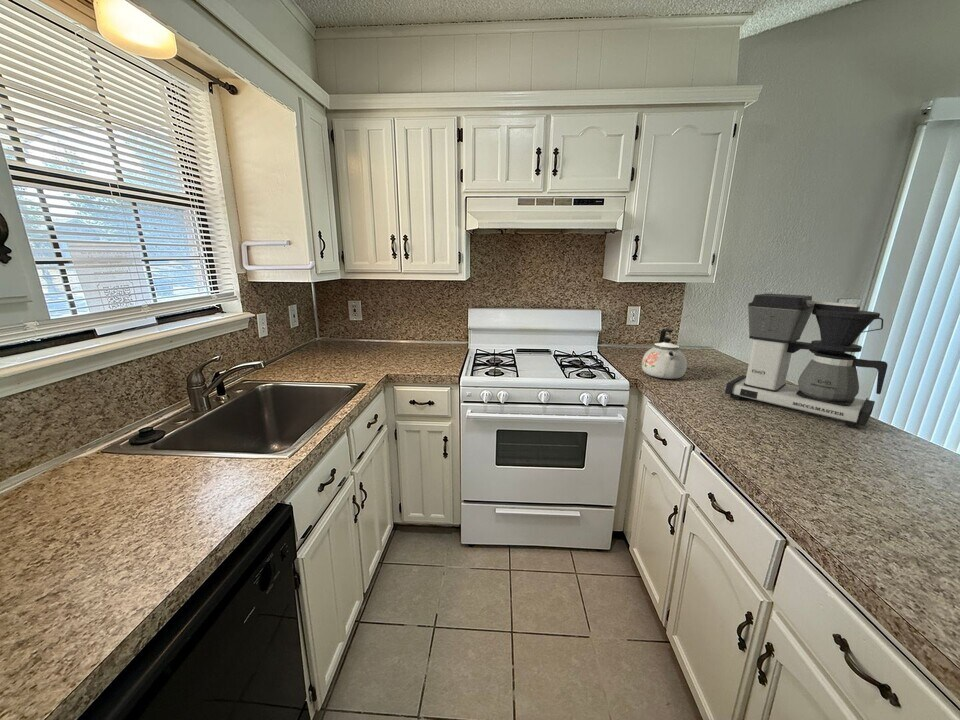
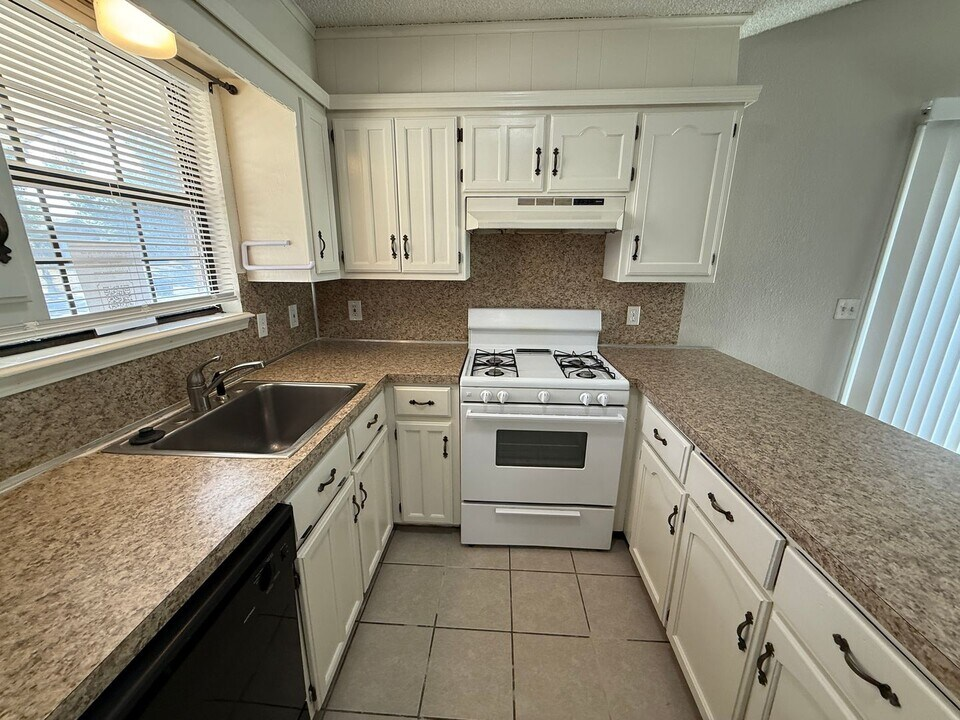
- coffee maker (810, 351)
- kettle (665, 352)
